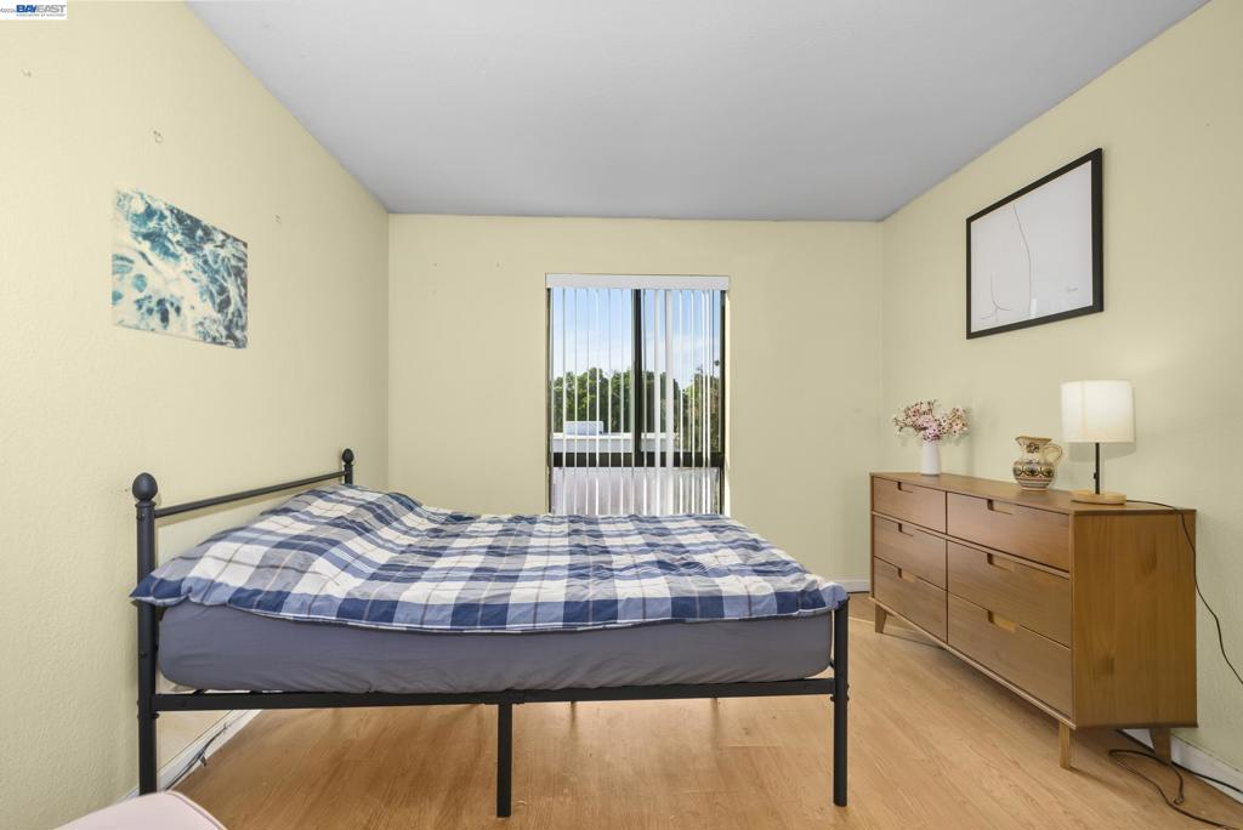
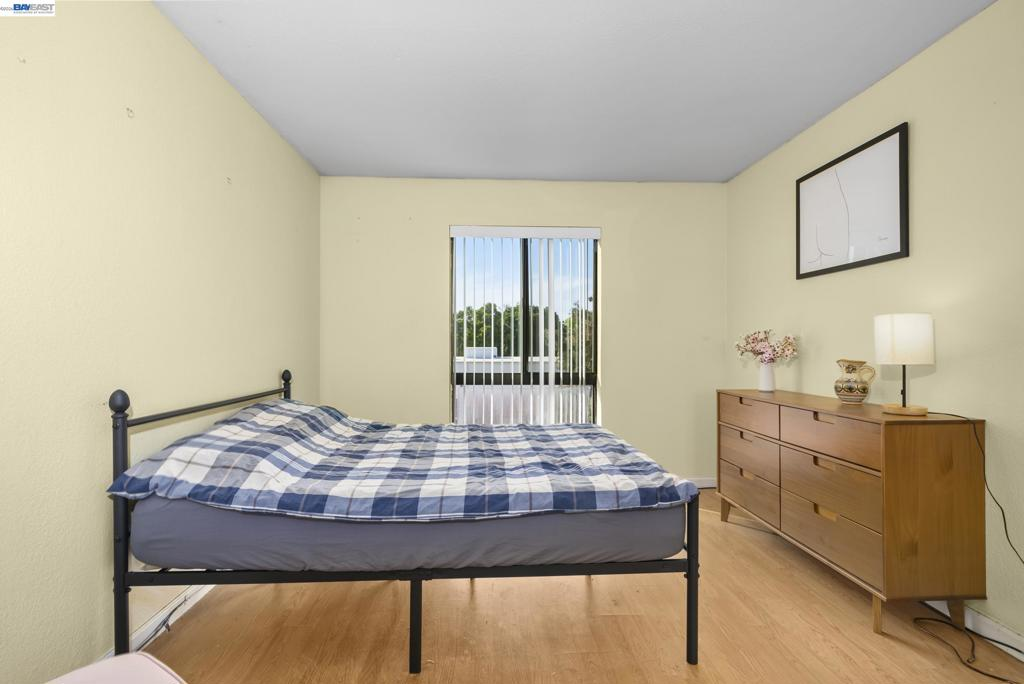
- wall art (188, 278)
